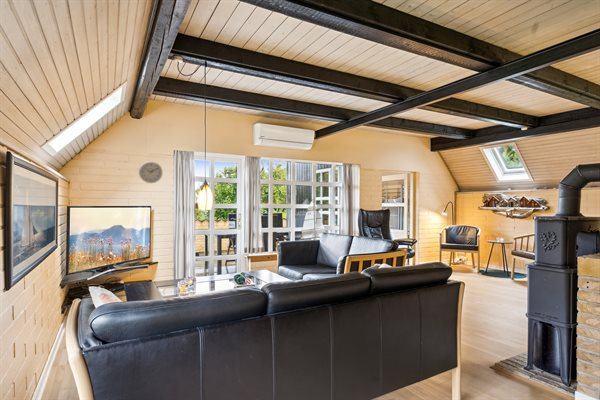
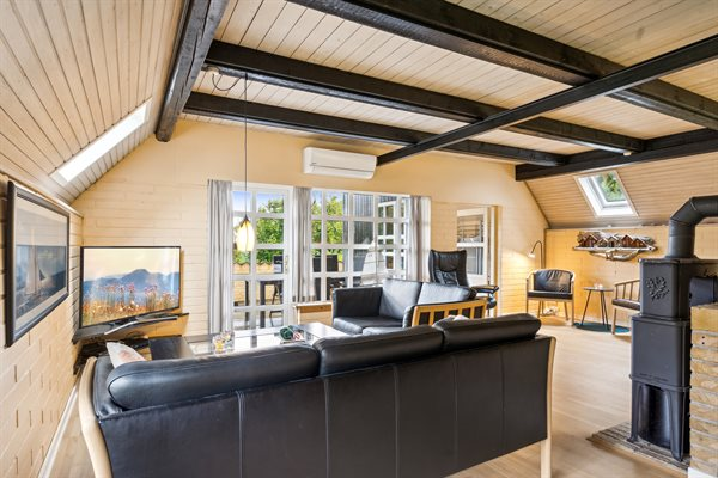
- wall clock (150, 172)
